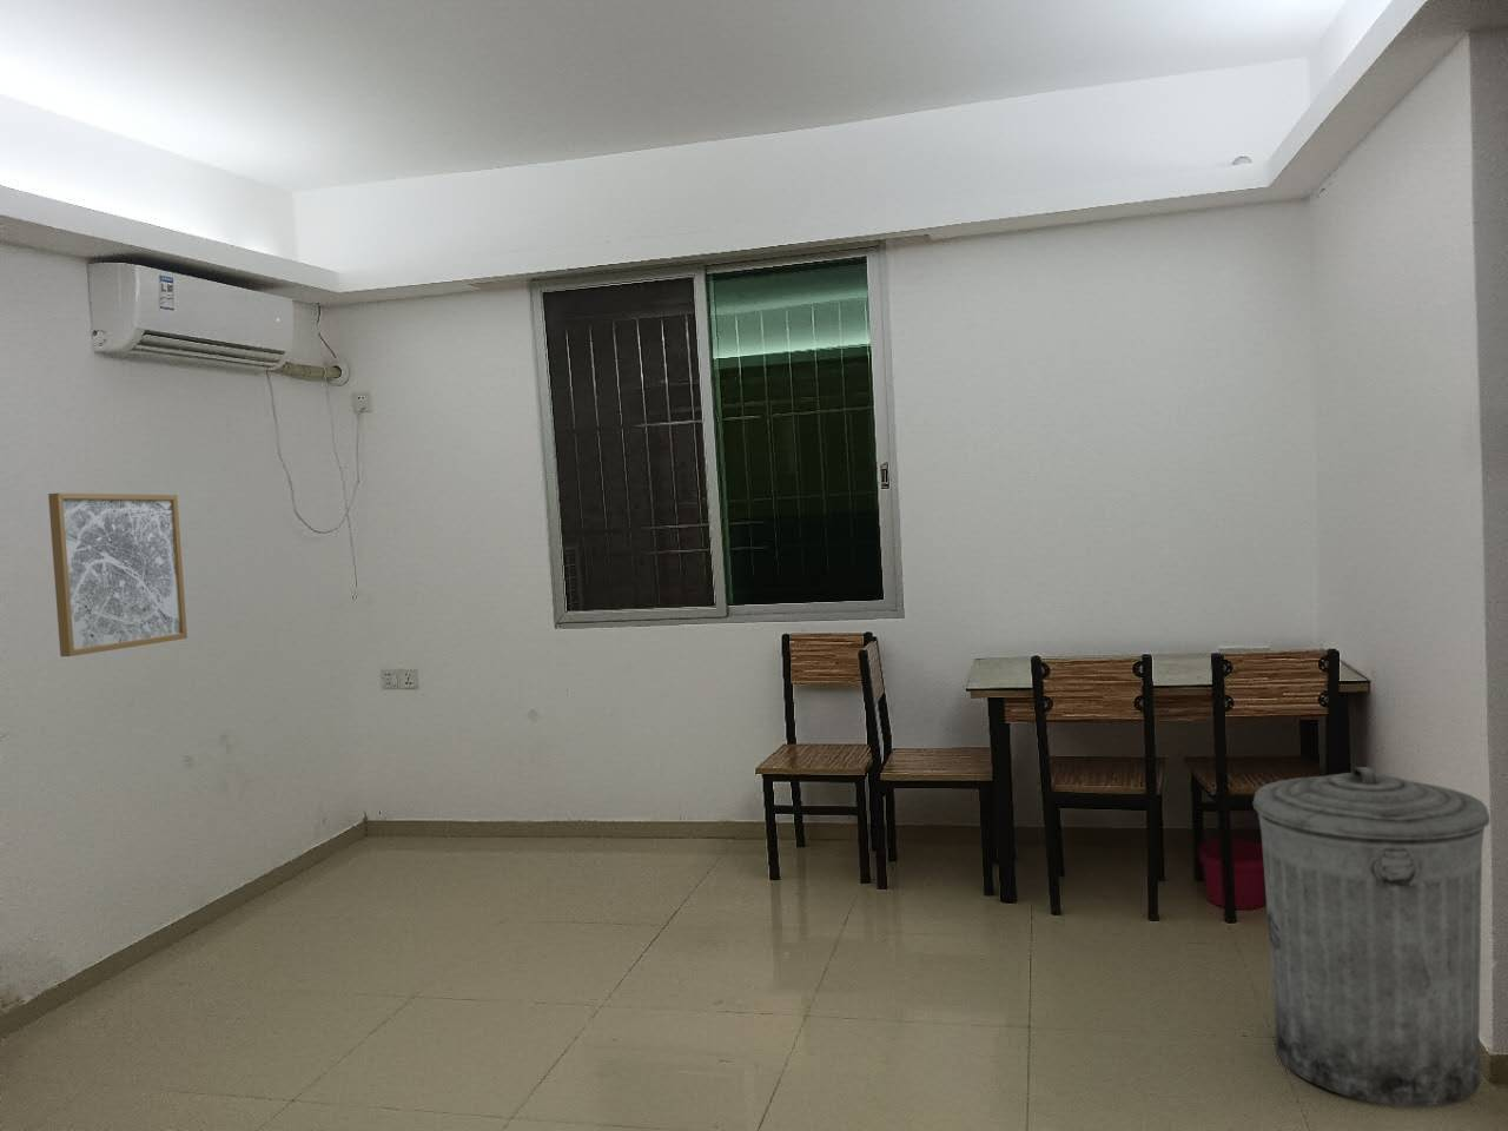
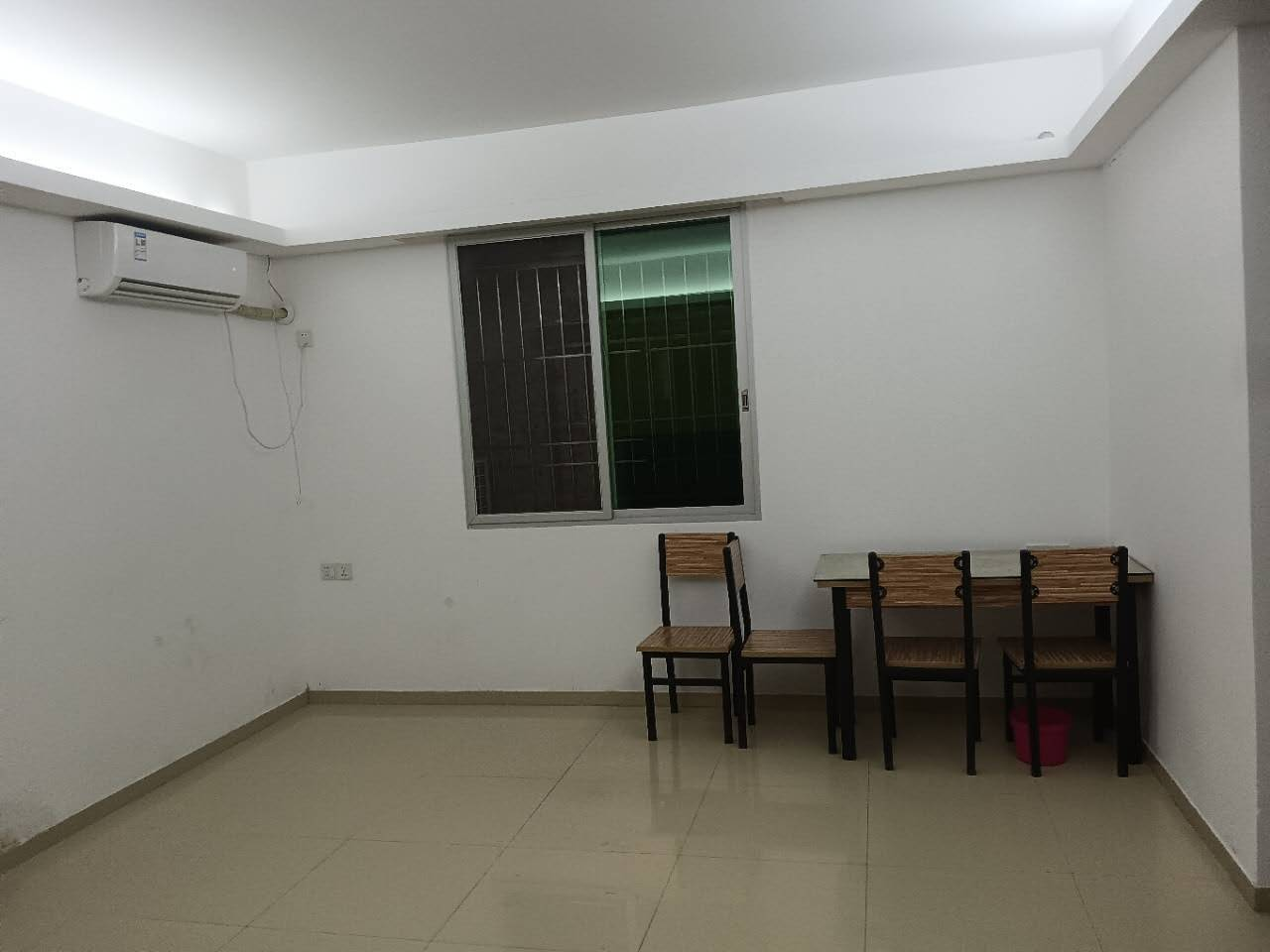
- trash can (1369, 915)
- wall art (121, 570)
